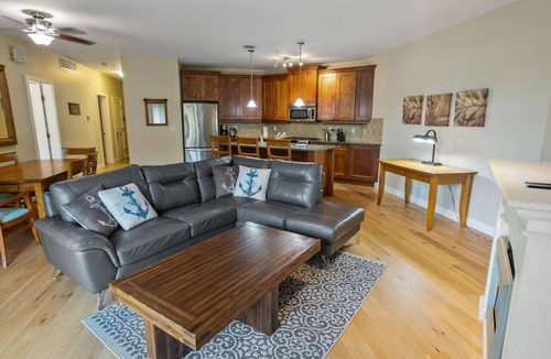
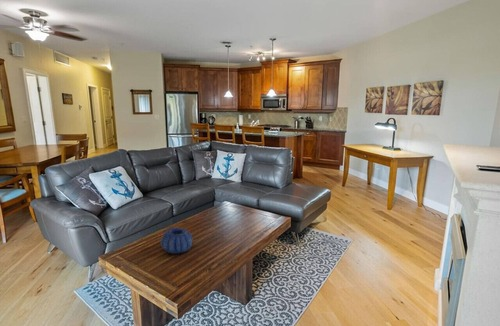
+ decorative bowl (177, 239)
